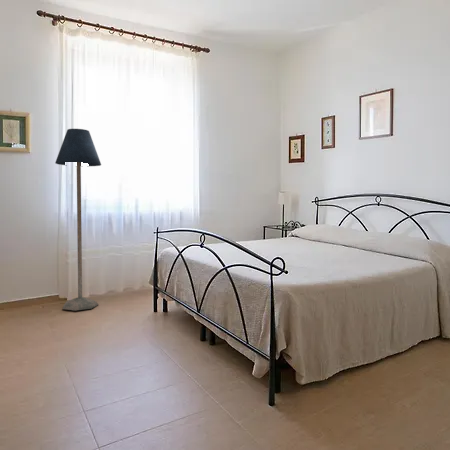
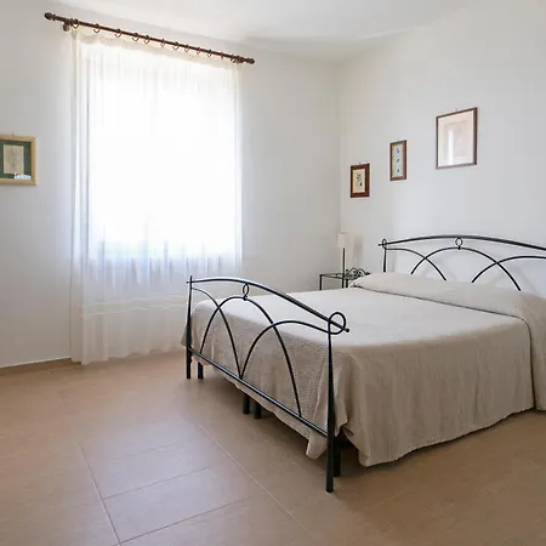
- floor lamp (79, 219)
